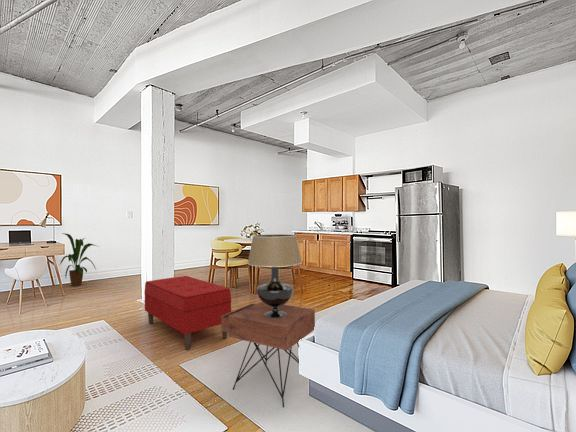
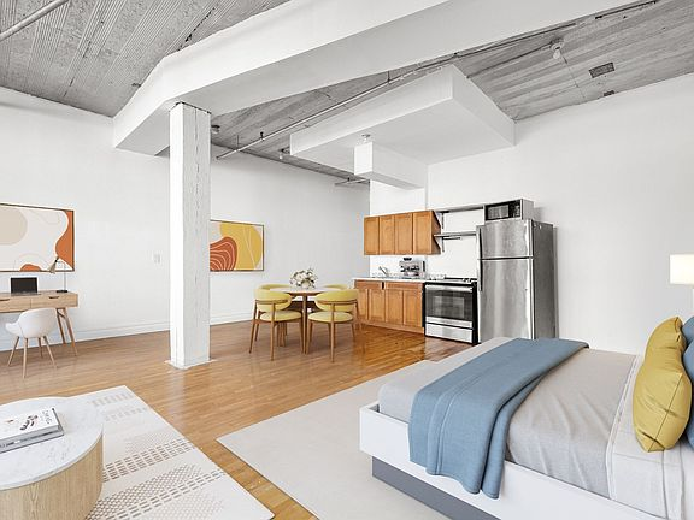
- house plant (82, 259)
- nightstand (267, 346)
- bench (185, 307)
- table lamp (274, 274)
